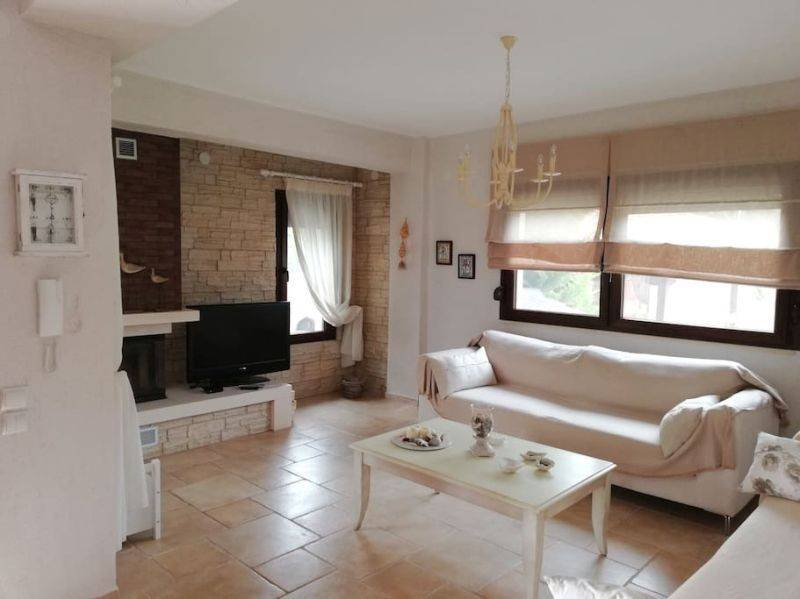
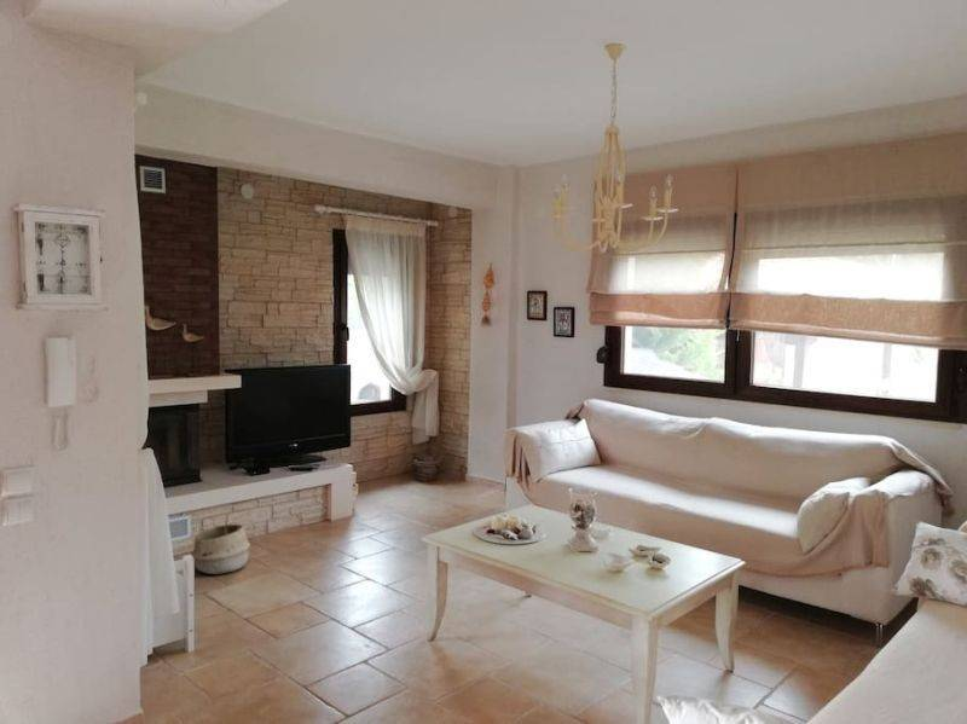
+ woven basket (219, 541)
